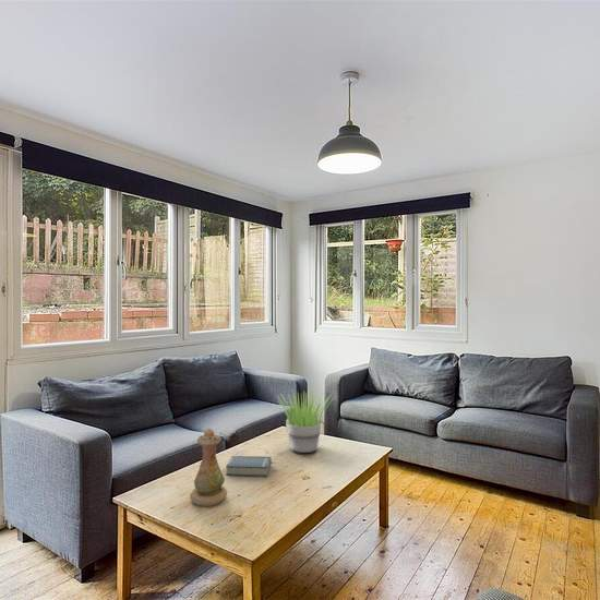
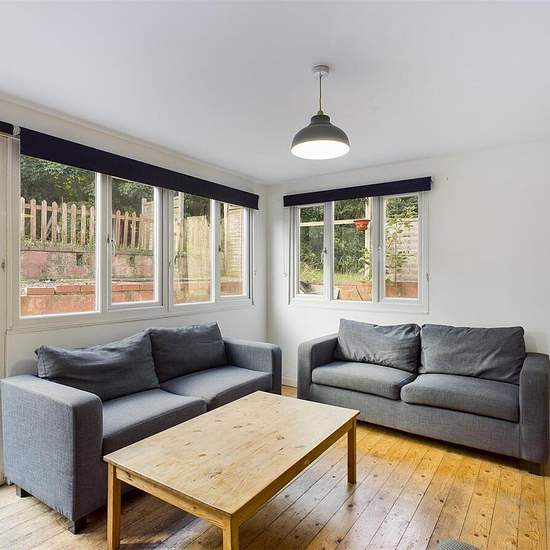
- potted plant (304, 422)
- hardback book (249, 465)
- vase (208, 463)
